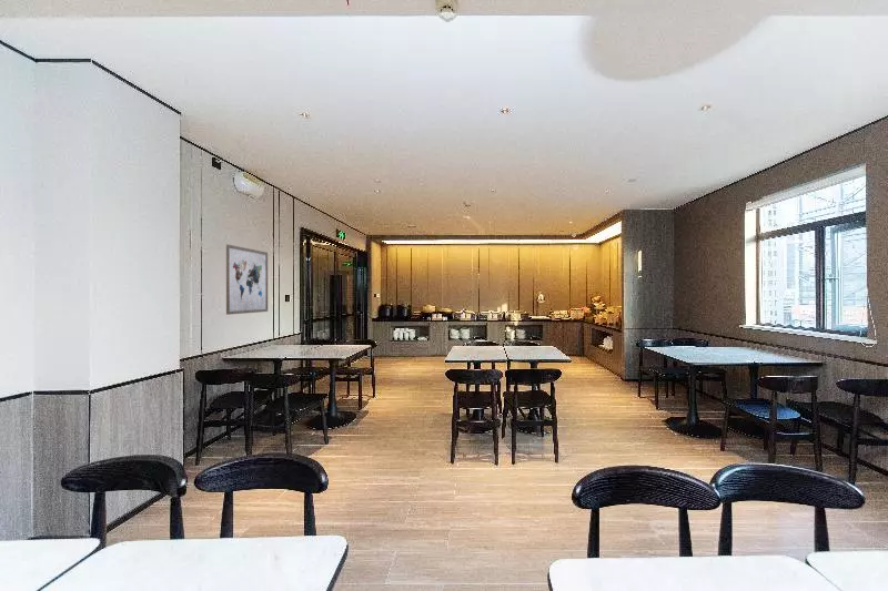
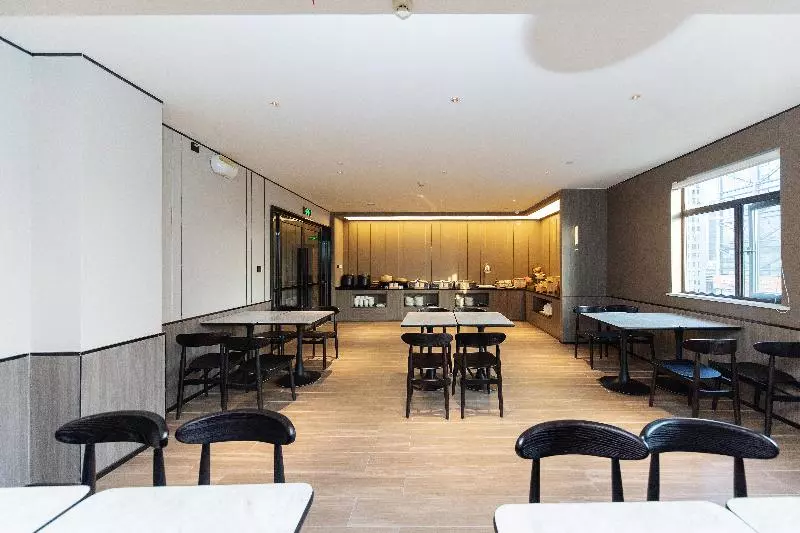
- wall art (249, 281)
